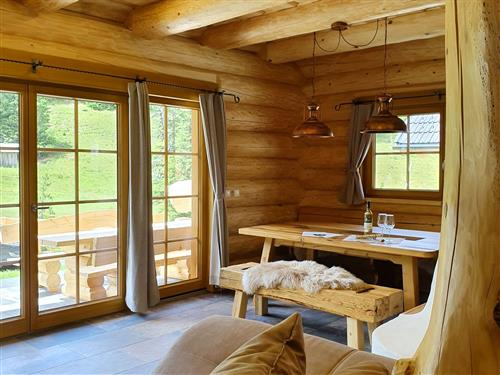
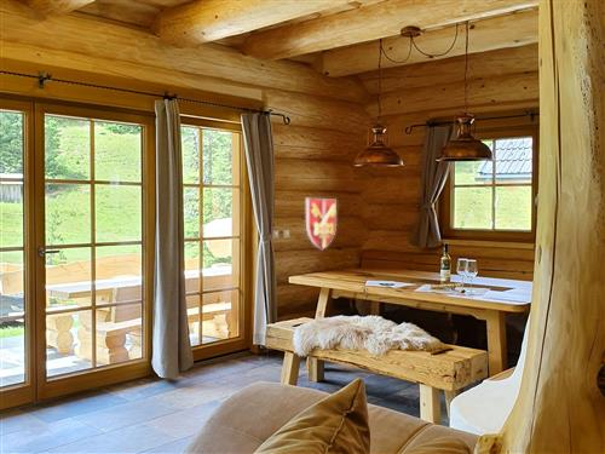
+ decorative shield (323, 224)
